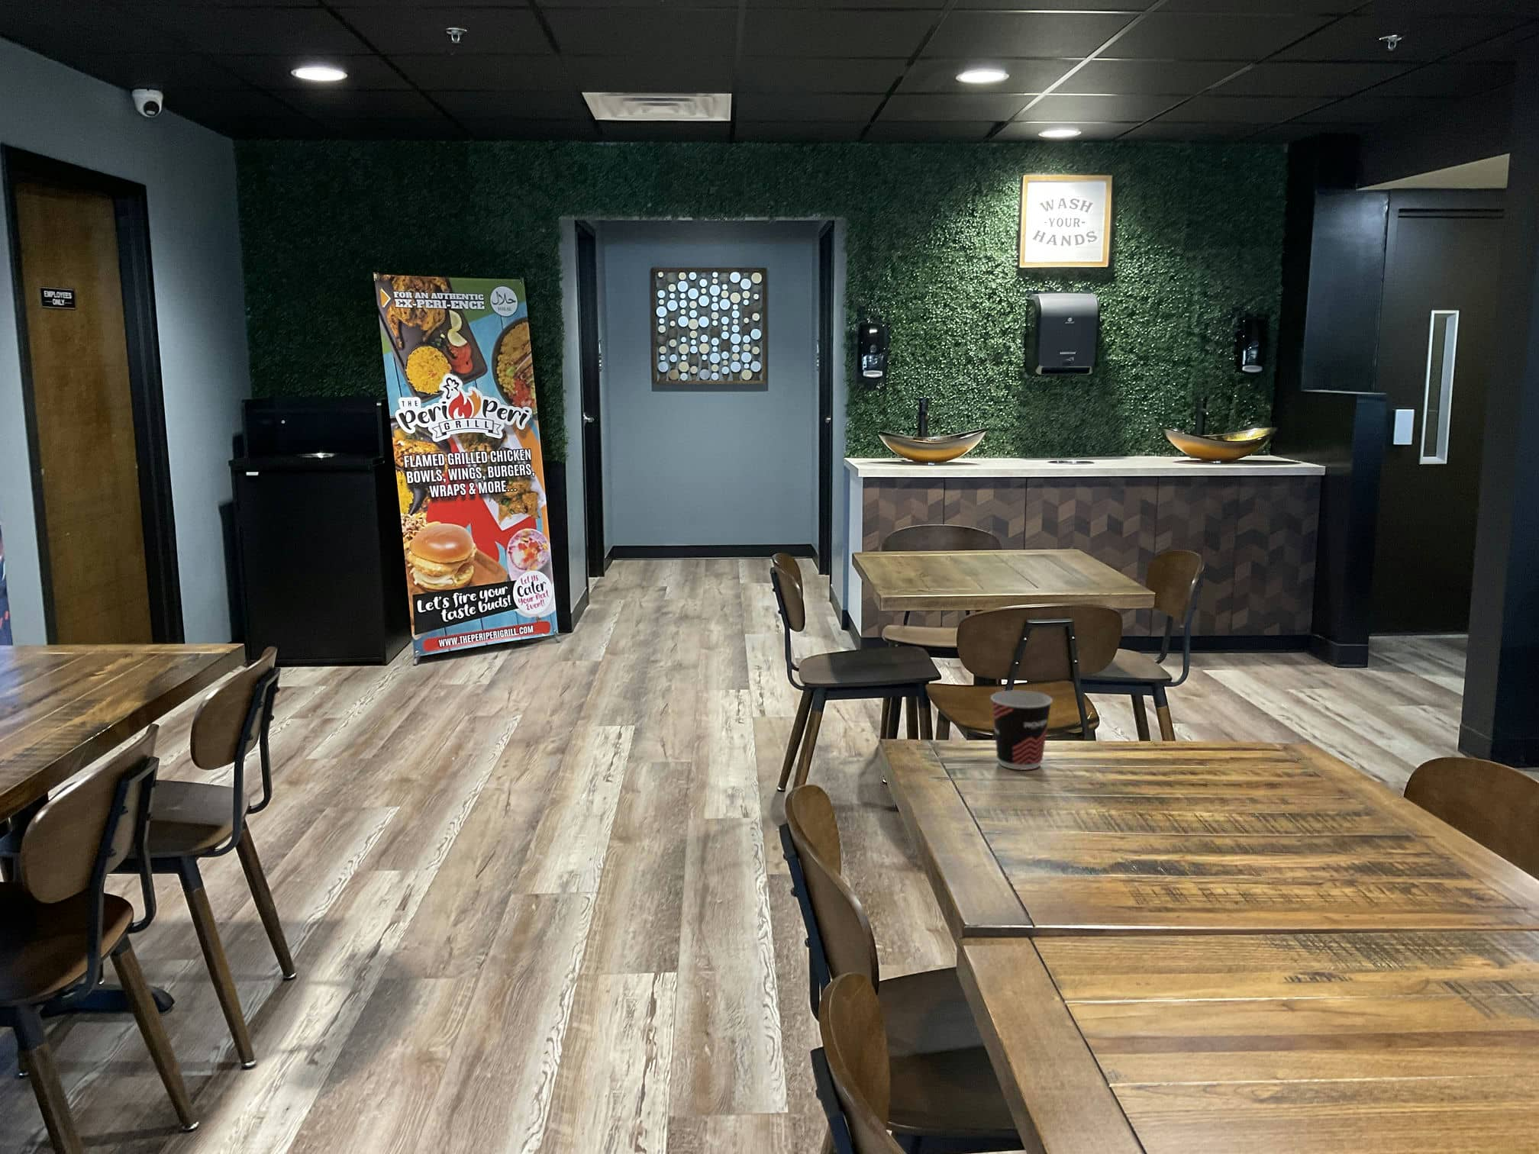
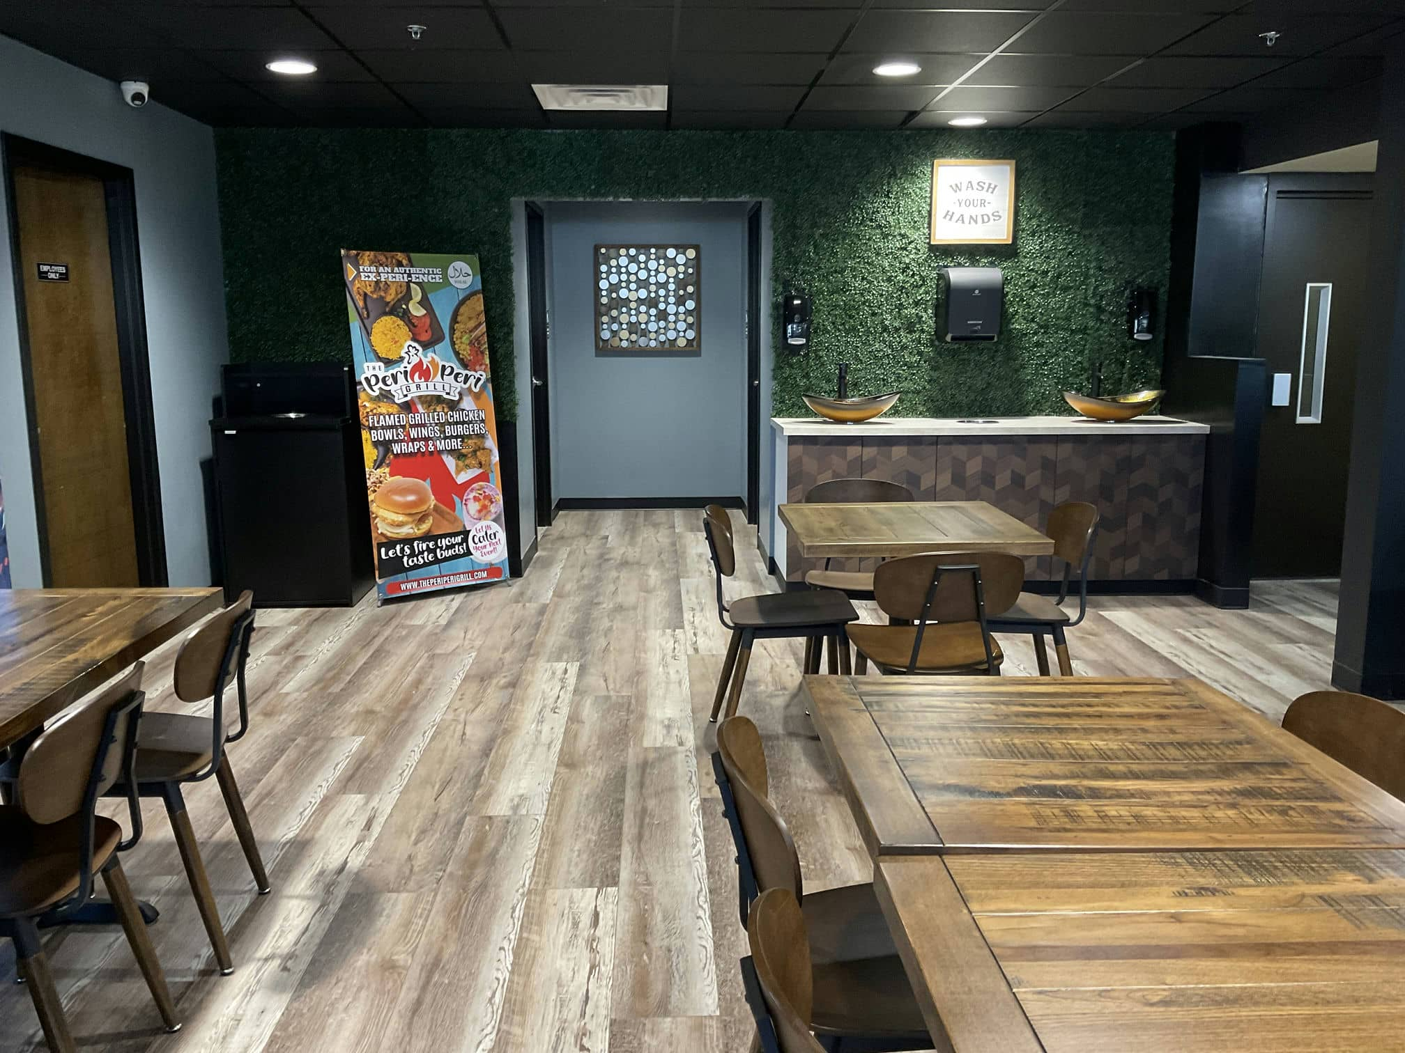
- cup (1020, 731)
